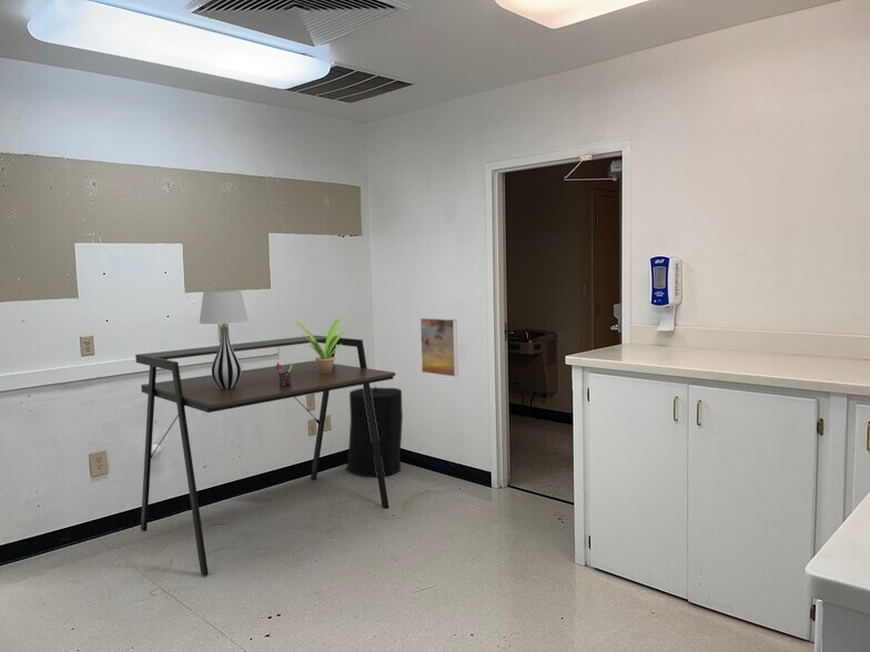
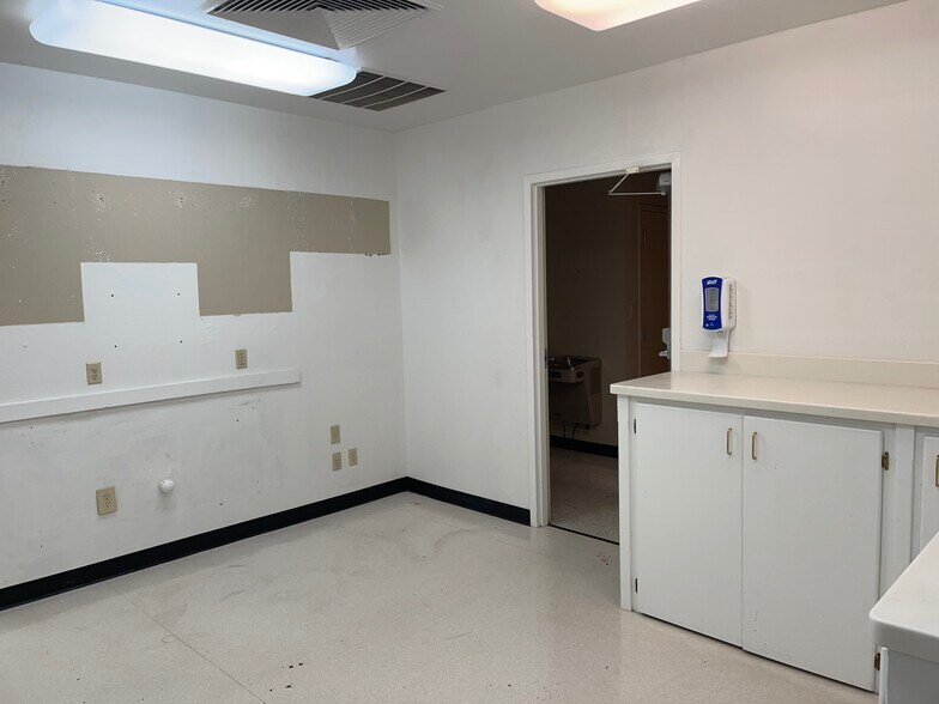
- table lamp (224, 338)
- pen holder (283, 374)
- potted plant (326, 346)
- trash can (376, 427)
- desk (266, 401)
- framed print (438, 346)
